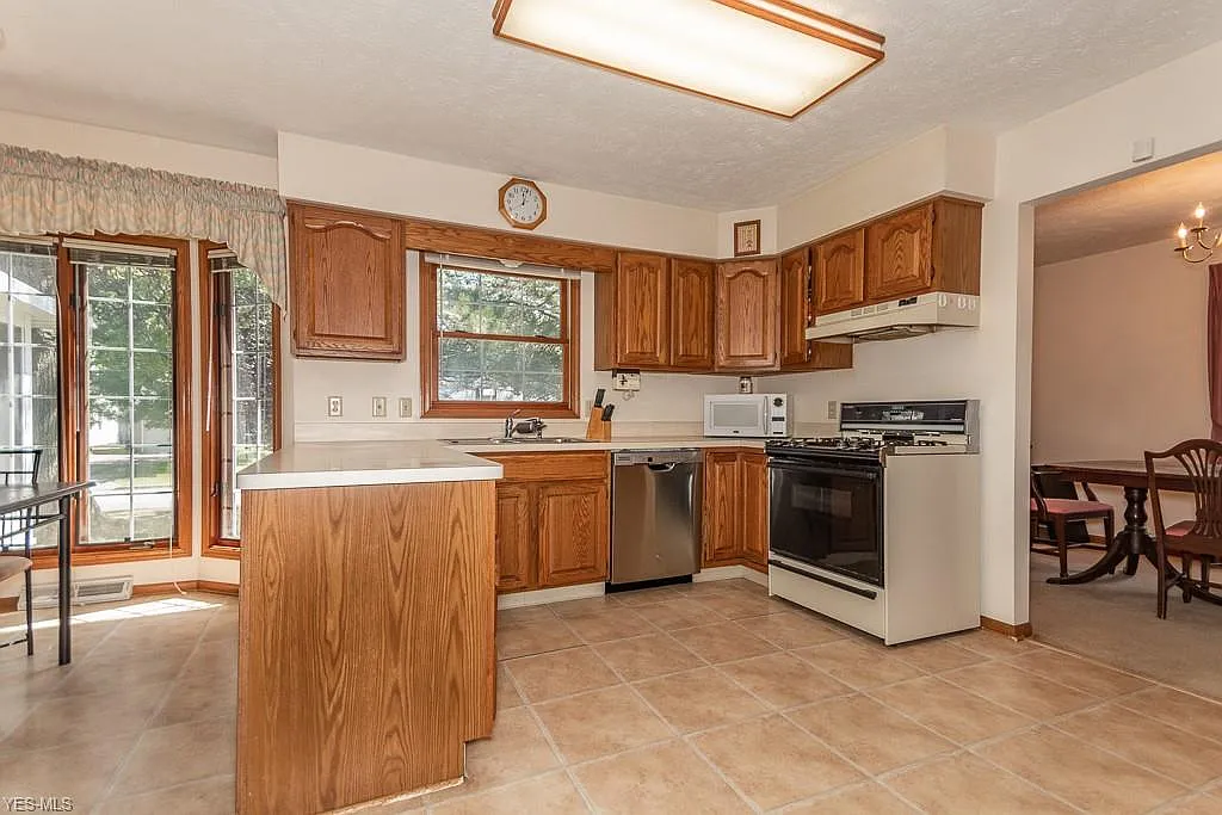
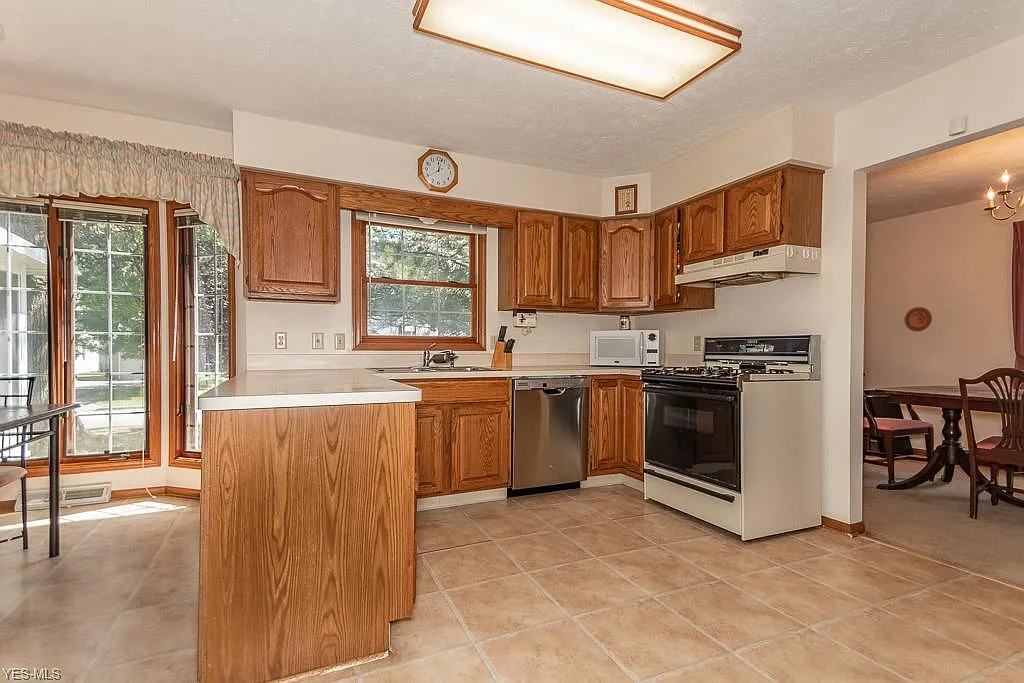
+ decorative plate (918, 319)
